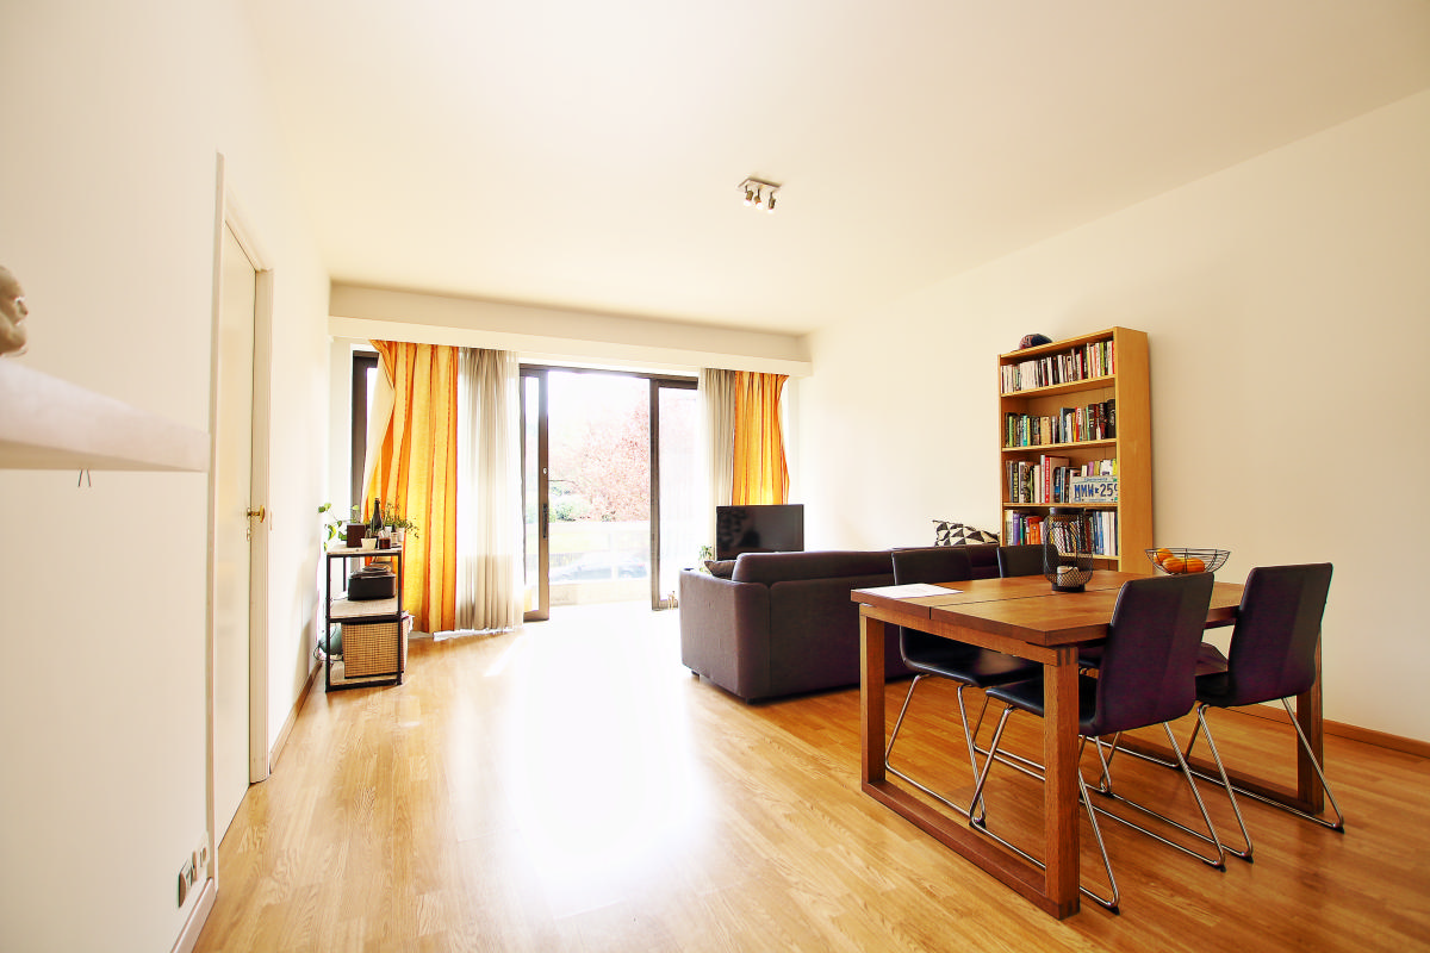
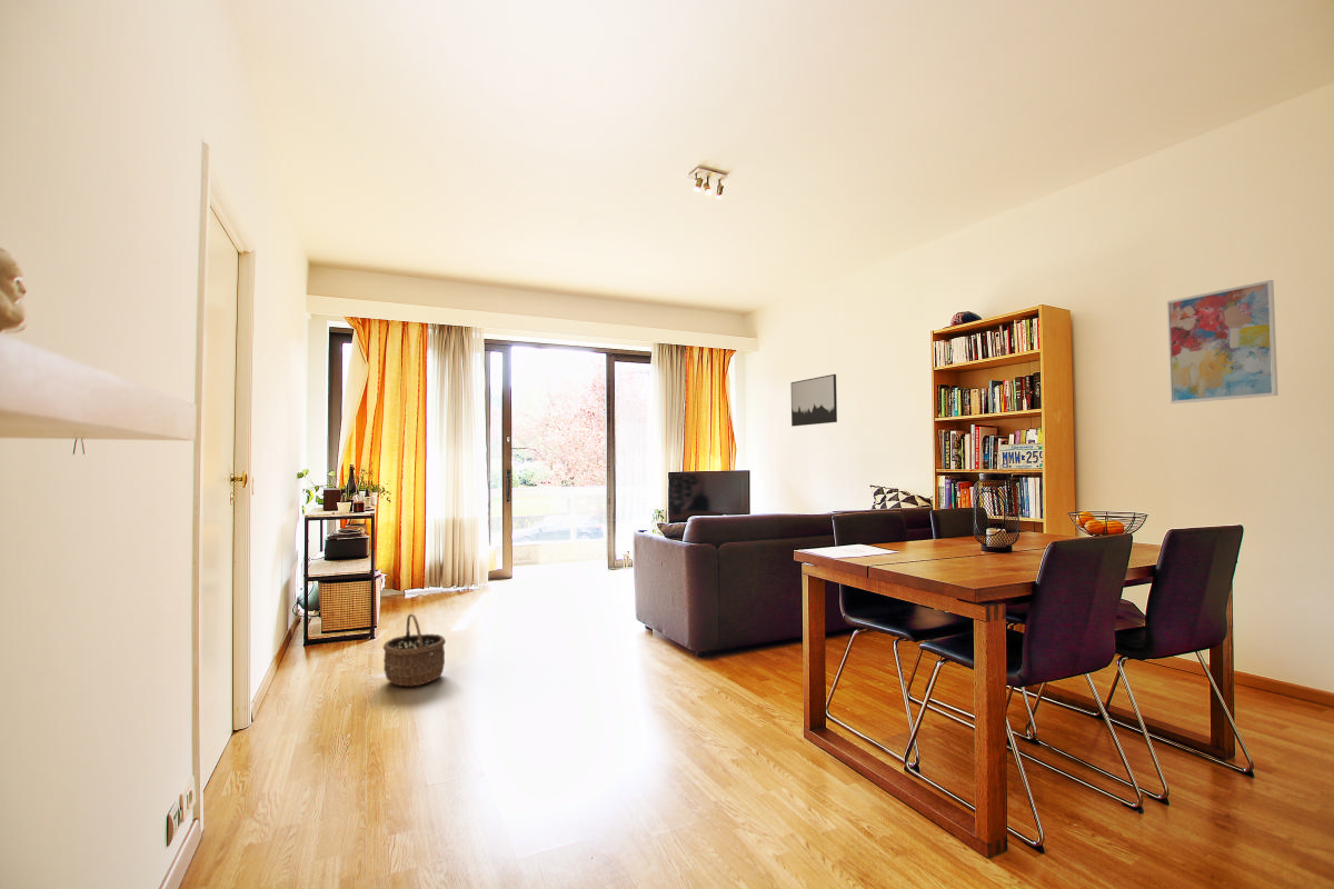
+ wicker basket (415, 646)
+ wall art (1218, 344)
+ wall art (813, 401)
